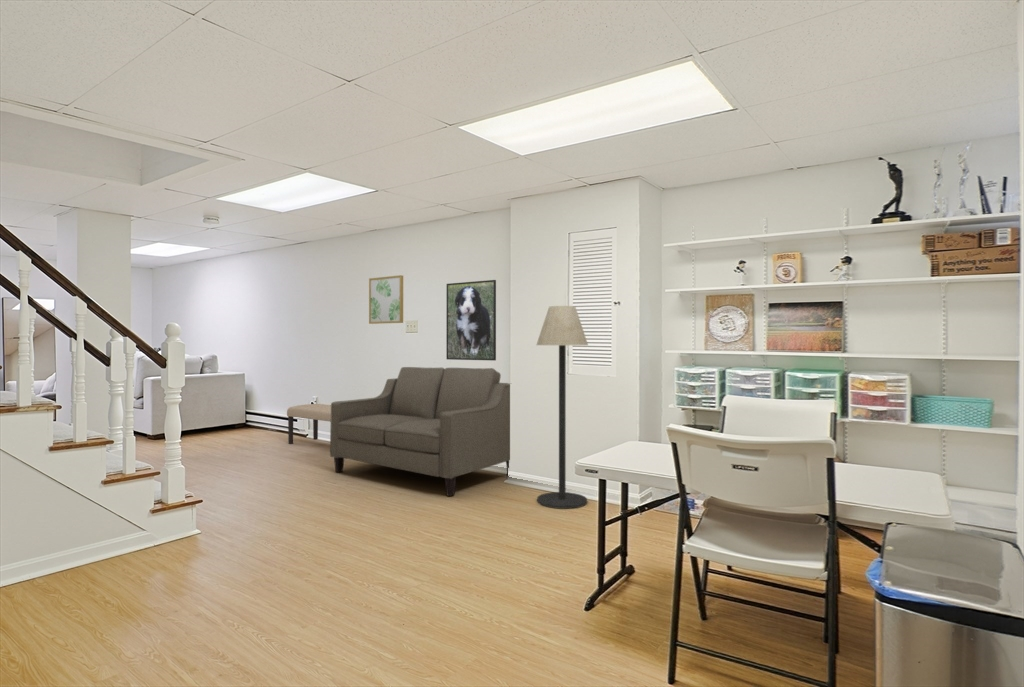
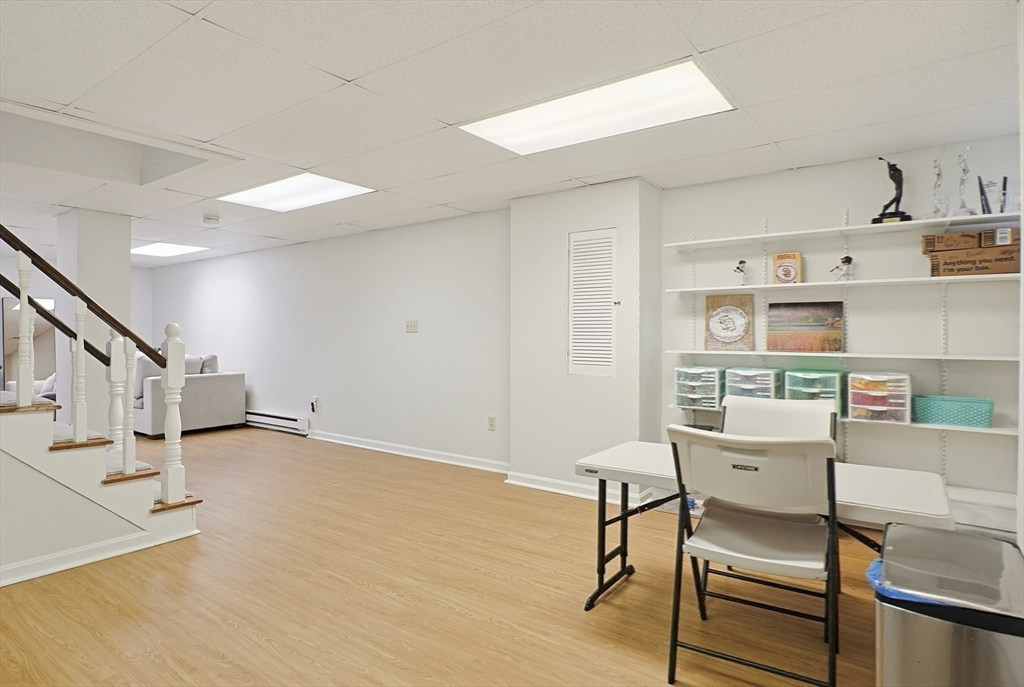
- floor lamp (562, 404)
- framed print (470, 320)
- sofa (422, 420)
- wall art (385, 300)
- bench (330, 421)
